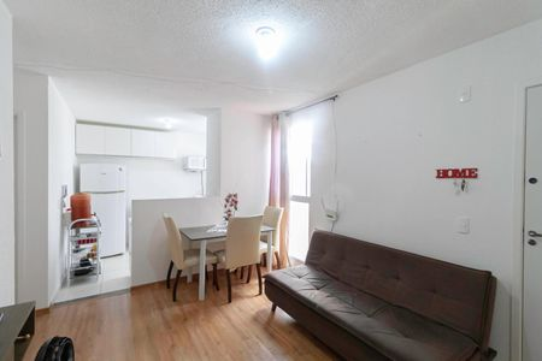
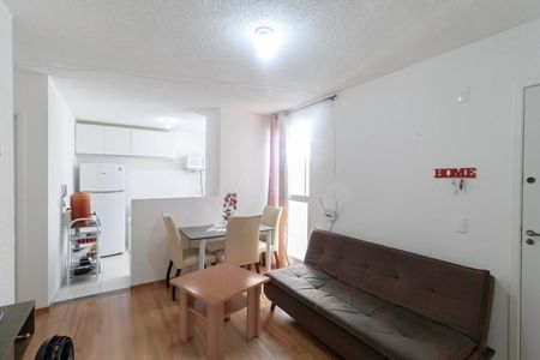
+ coffee table (220, 307)
